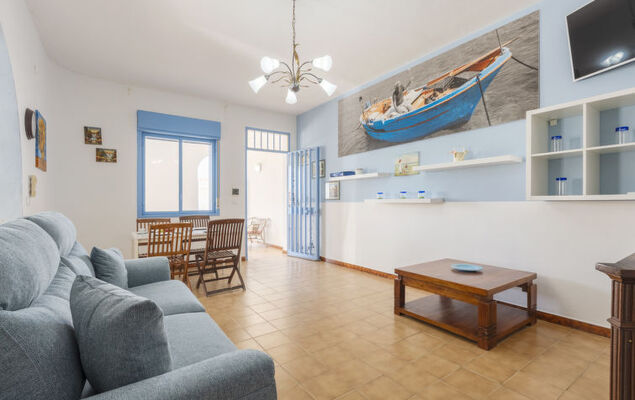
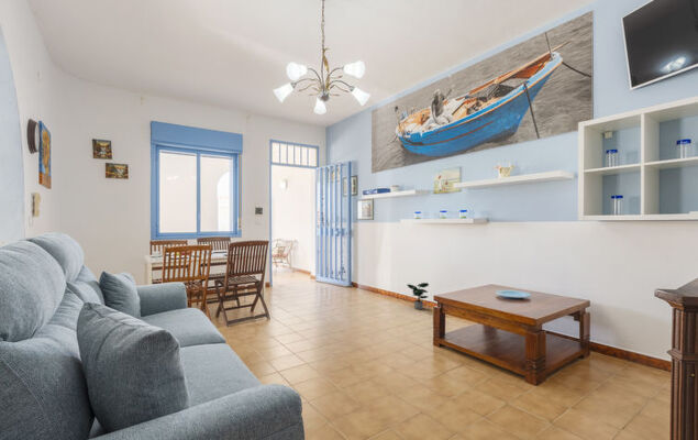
+ potted plant (419, 296)
